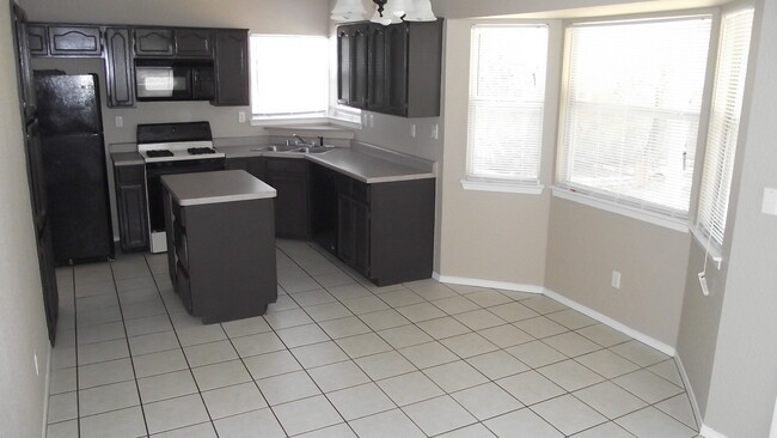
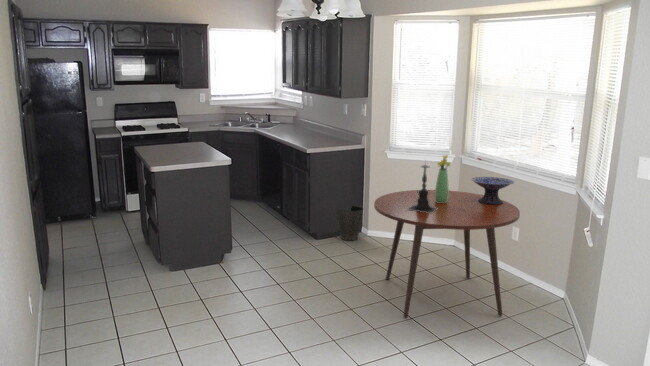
+ decorative bowl (491, 190)
+ waste basket (349, 223)
+ bouquet (442, 178)
+ dining table (420, 245)
+ candle holder (423, 183)
